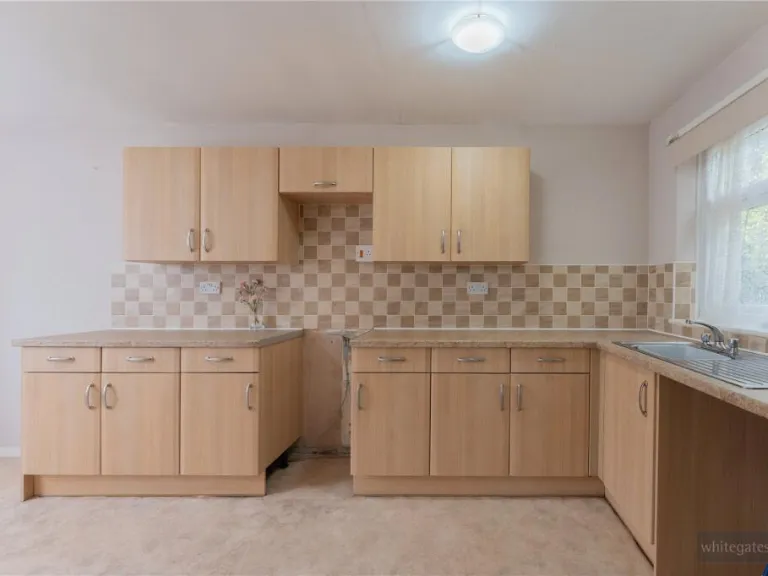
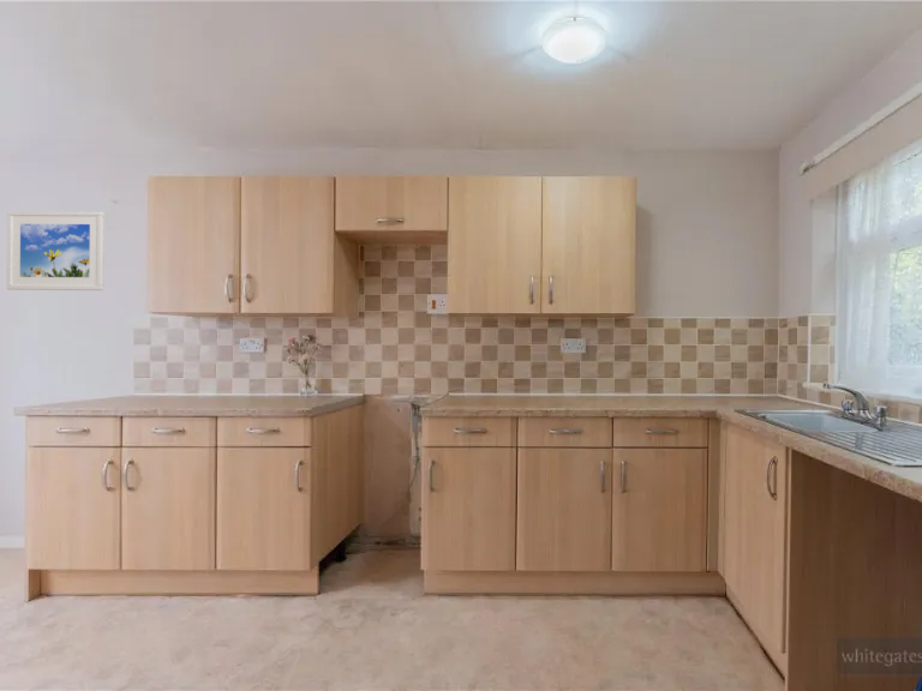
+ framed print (55, 251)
